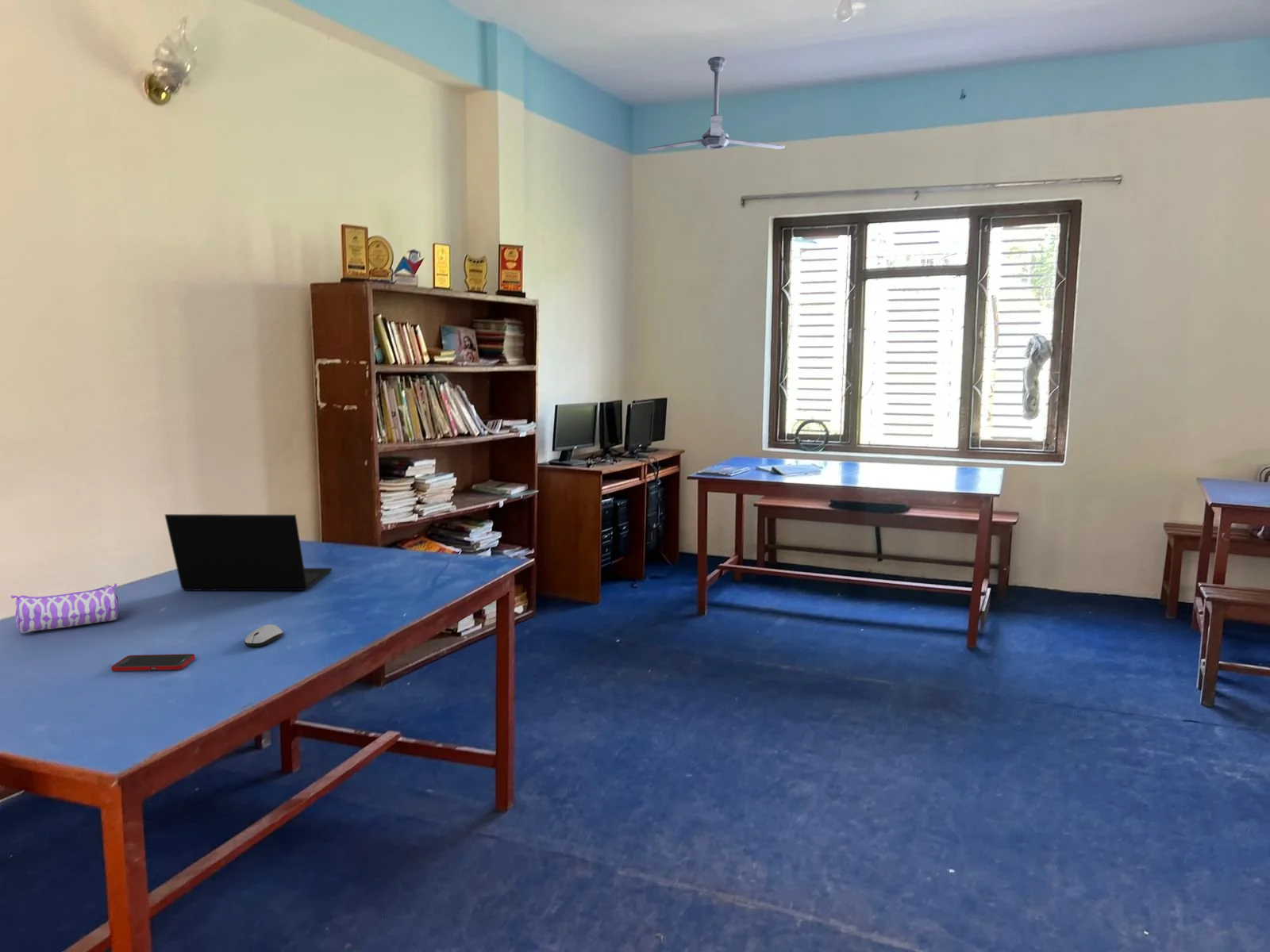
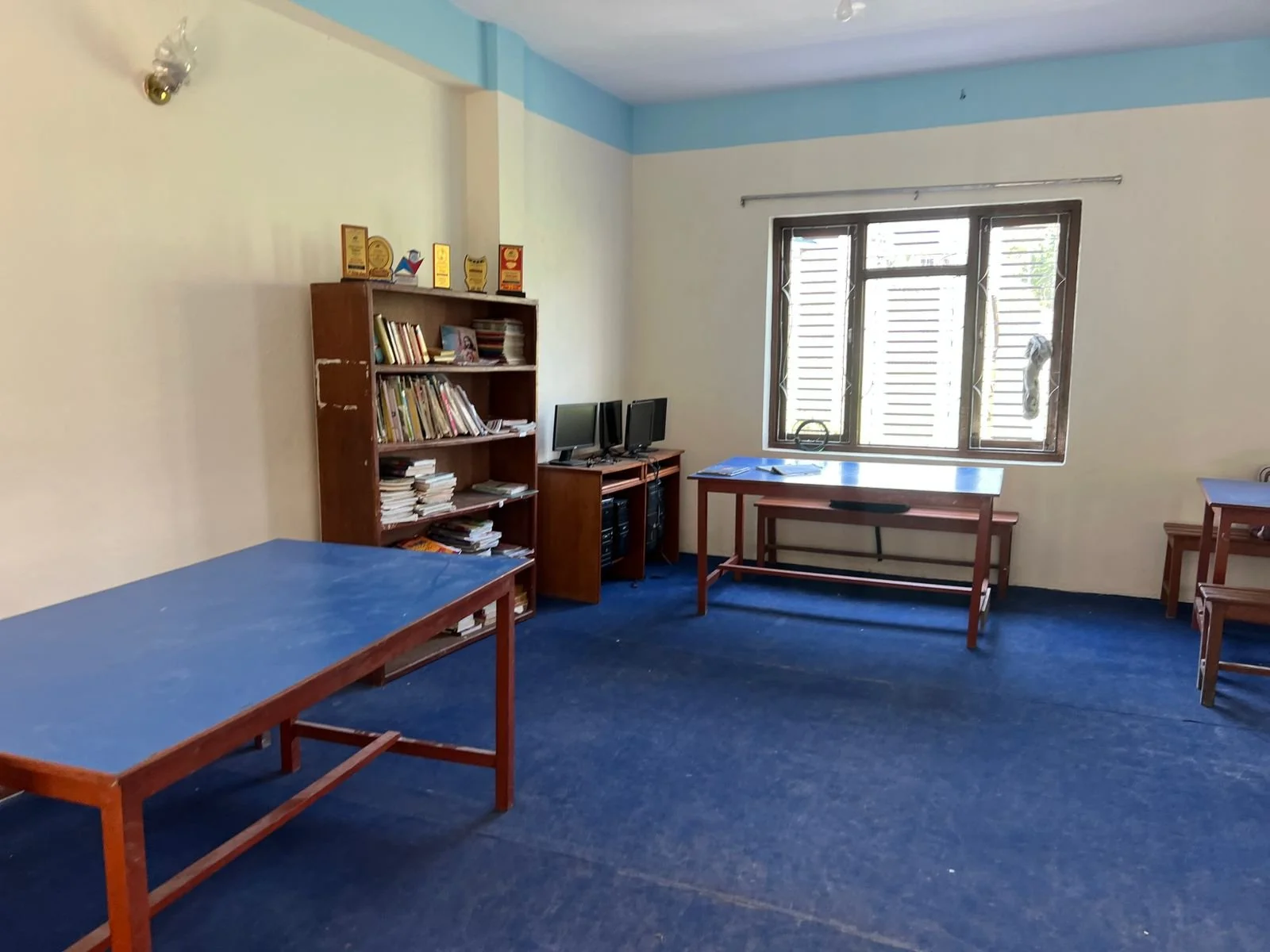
- cell phone (154, 662)
- pencil case (68, 608)
- laptop (254, 545)
- ceiling fan (717, 97)
- computer mouse (264, 633)
